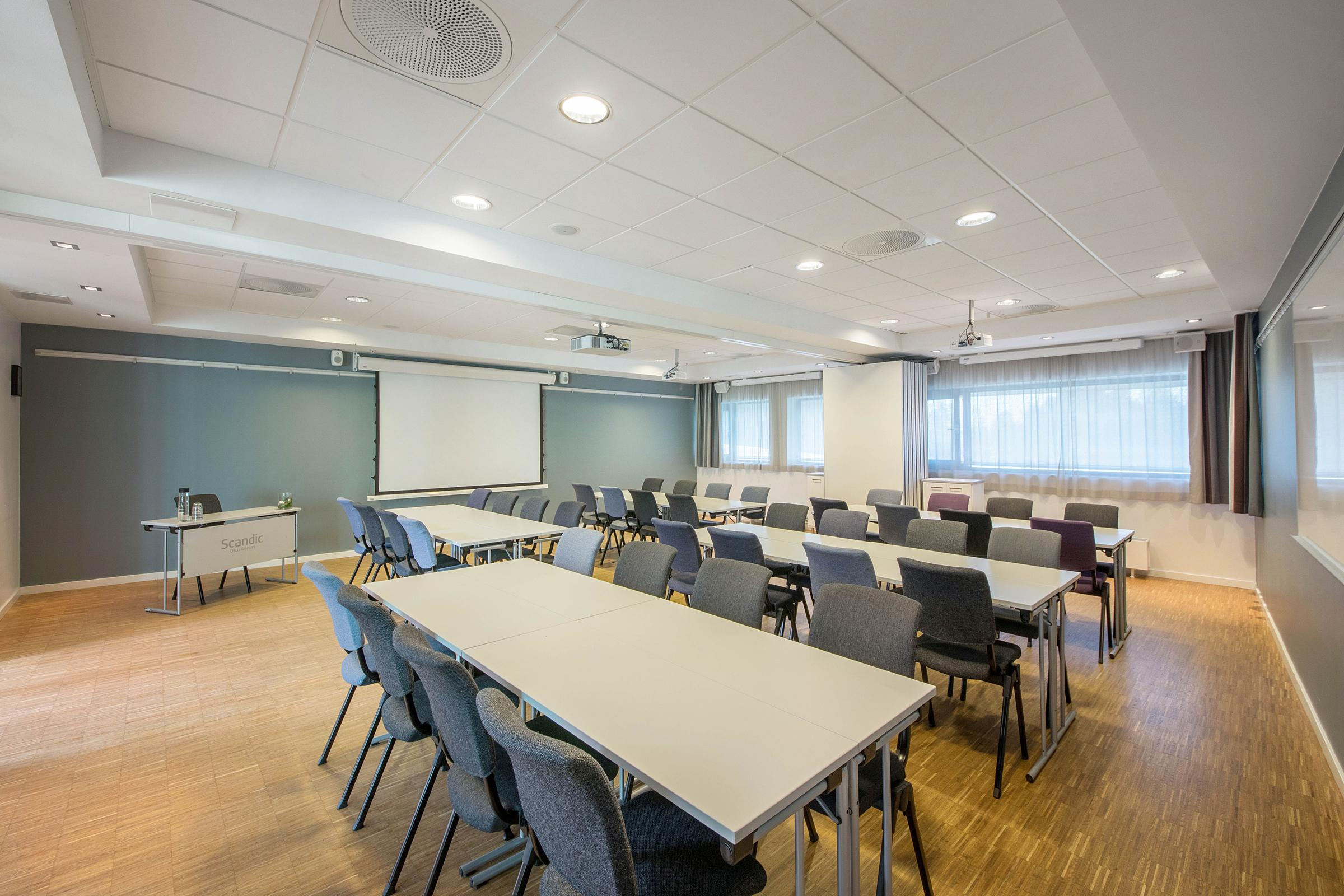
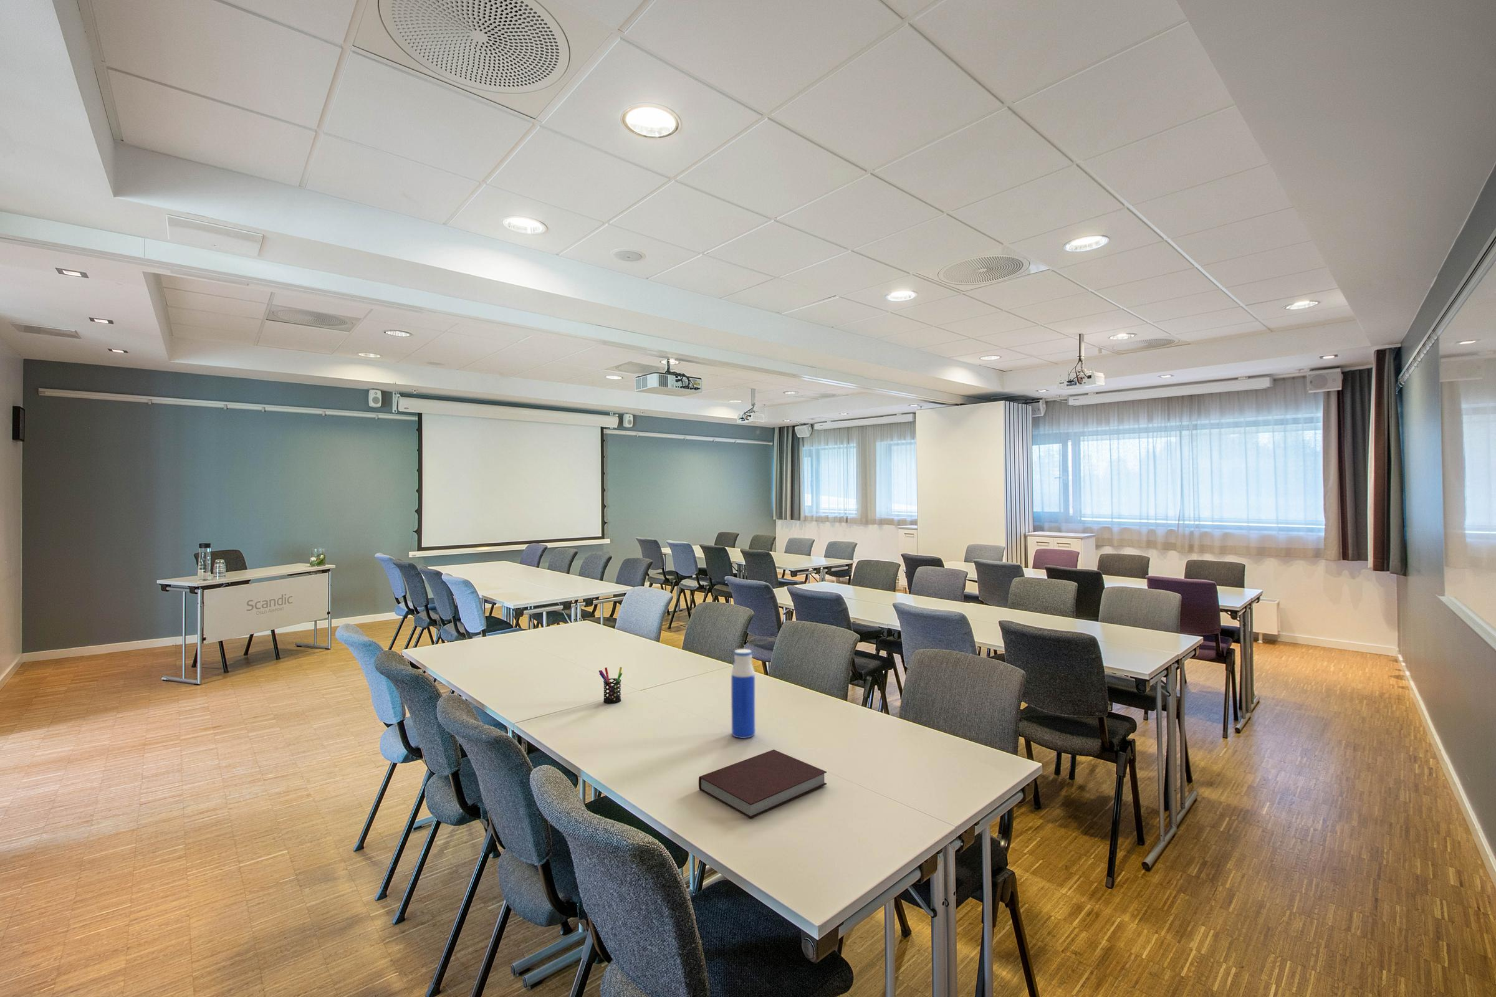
+ pen holder (612, 683)
+ water bottle (744, 692)
+ notebook (762, 780)
